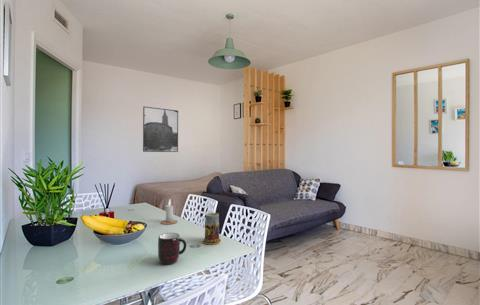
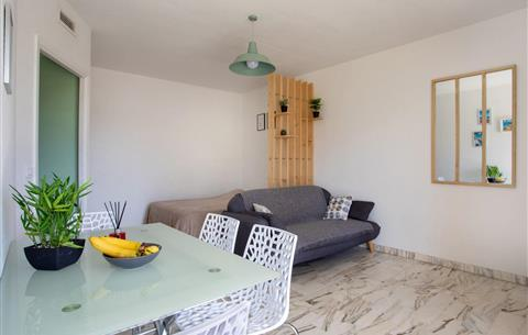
- mug (212, 228)
- mug (172, 247)
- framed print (161, 130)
- candle (169, 210)
